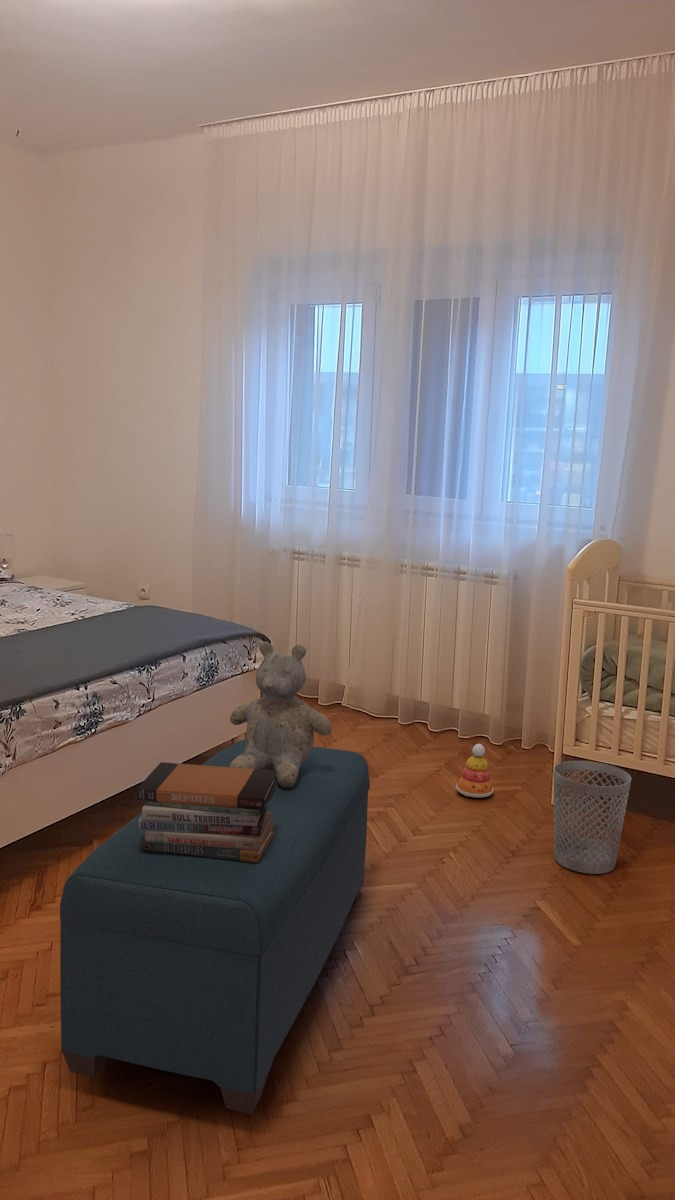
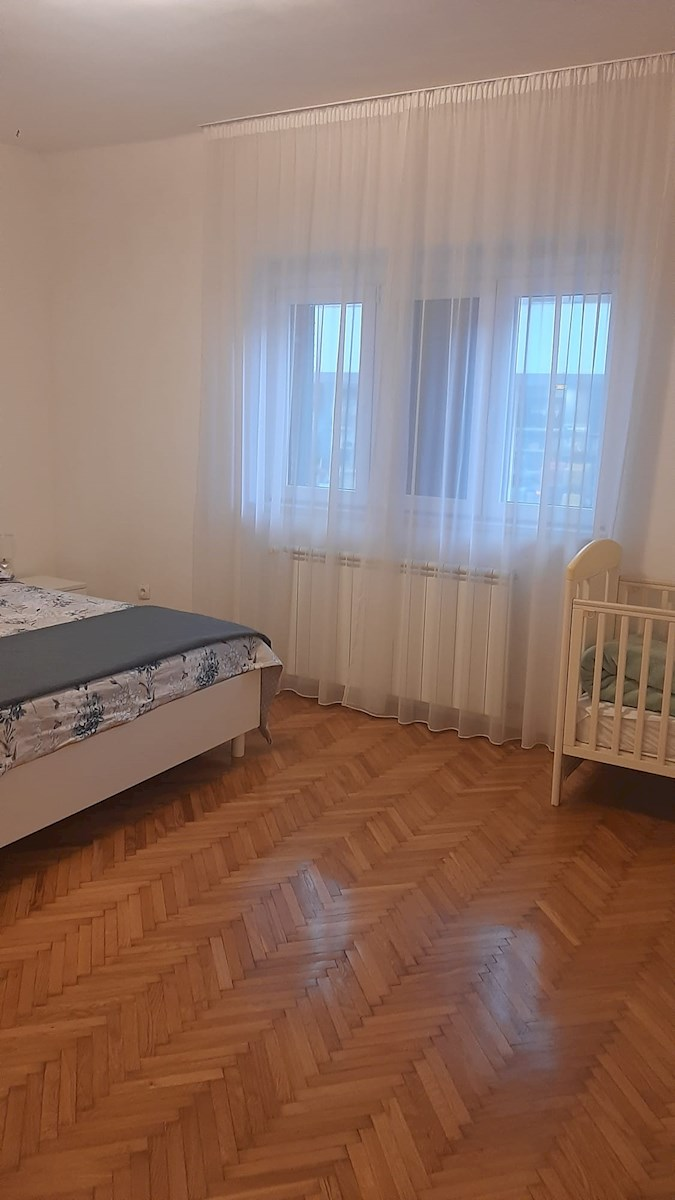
- stacking toy (476, 768)
- book stack (208, 809)
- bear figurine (275, 710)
- bench (240, 884)
- wastebasket (587, 817)
